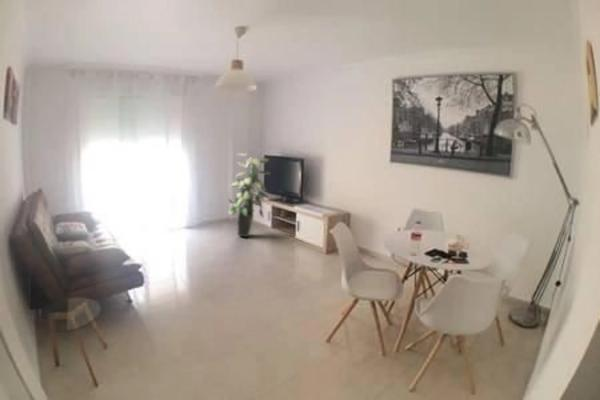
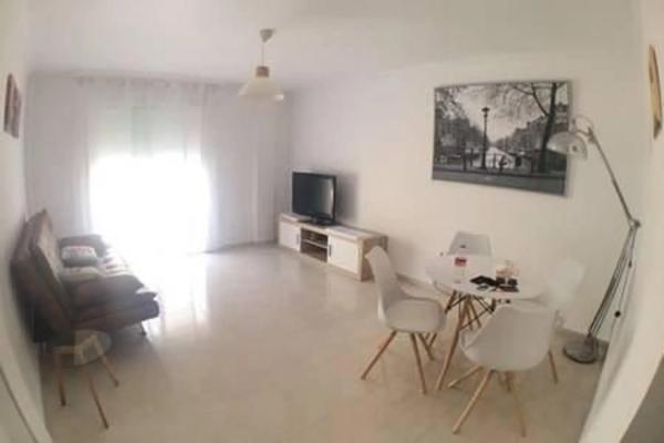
- indoor plant (247, 194)
